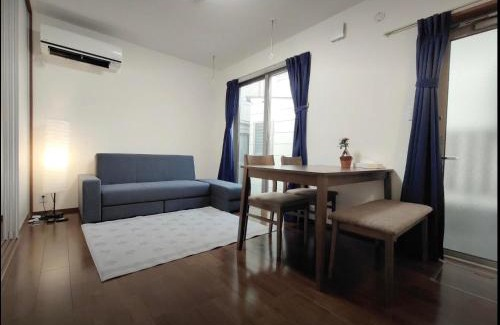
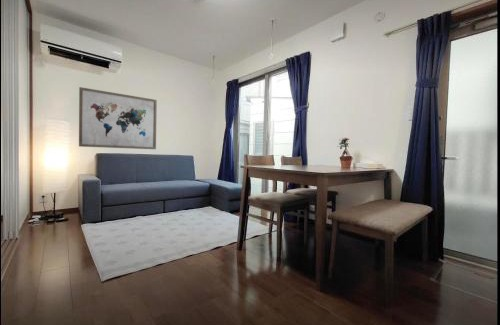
+ wall art (121, 121)
